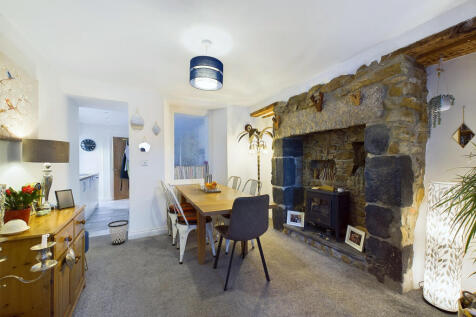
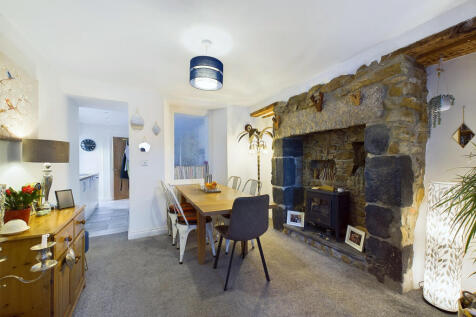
- wastebasket (119, 232)
